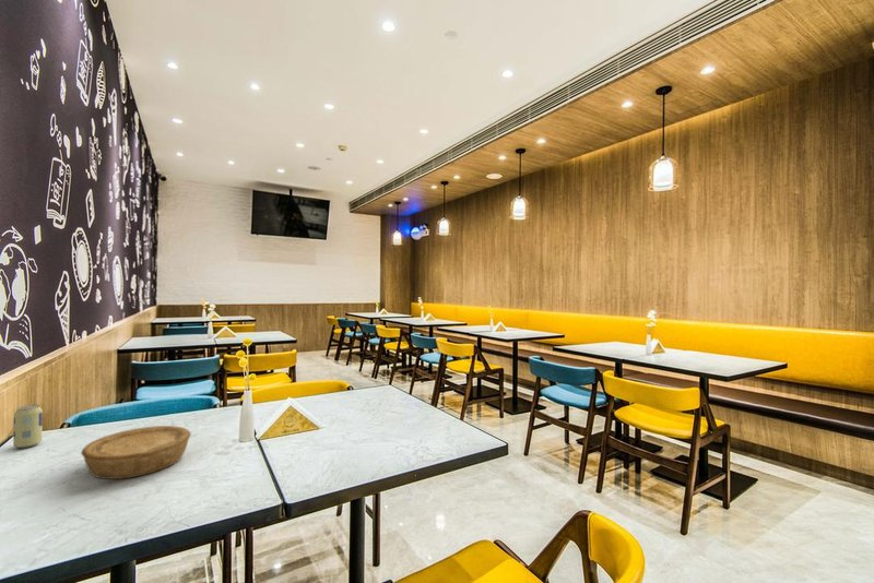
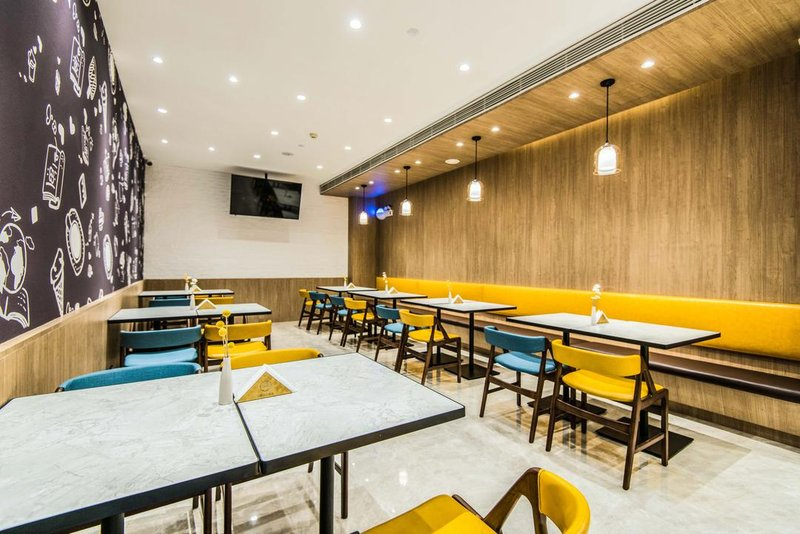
- bowl (139, 451)
- beverage can (27, 426)
